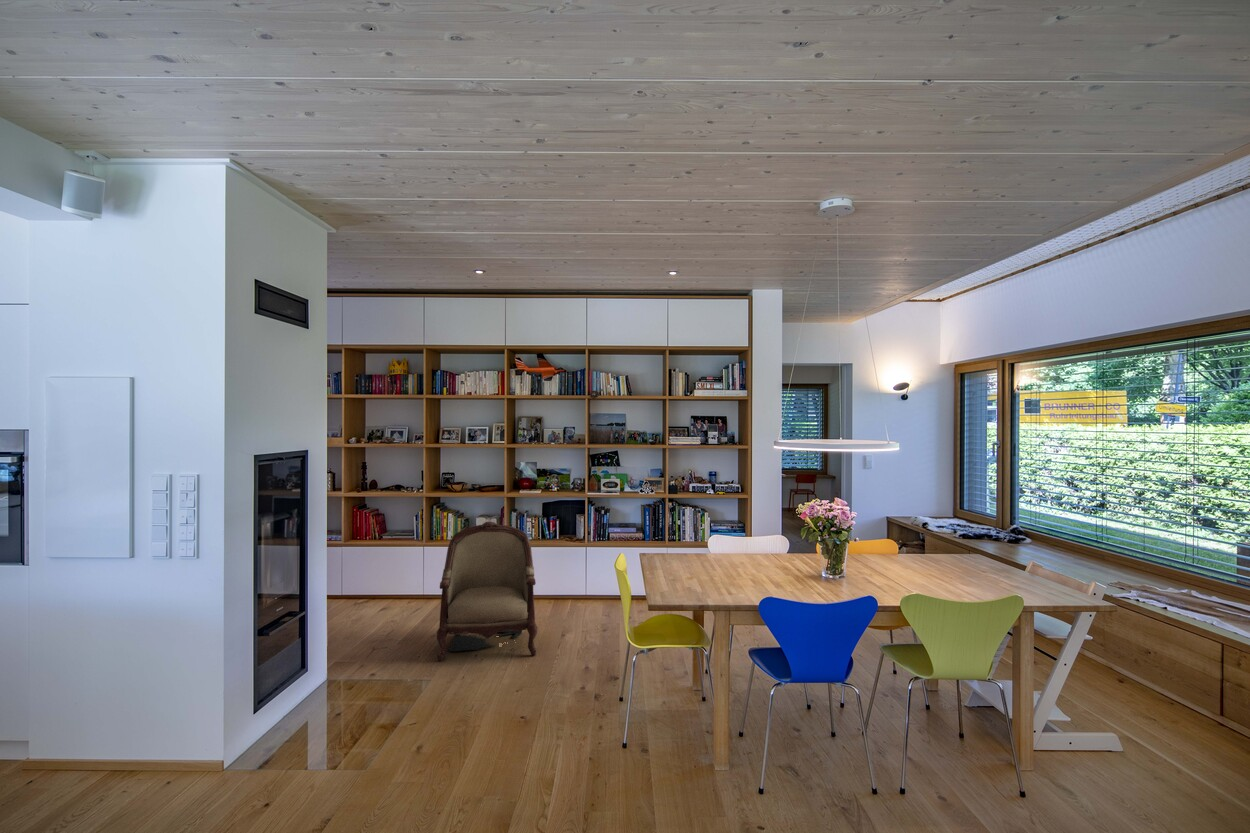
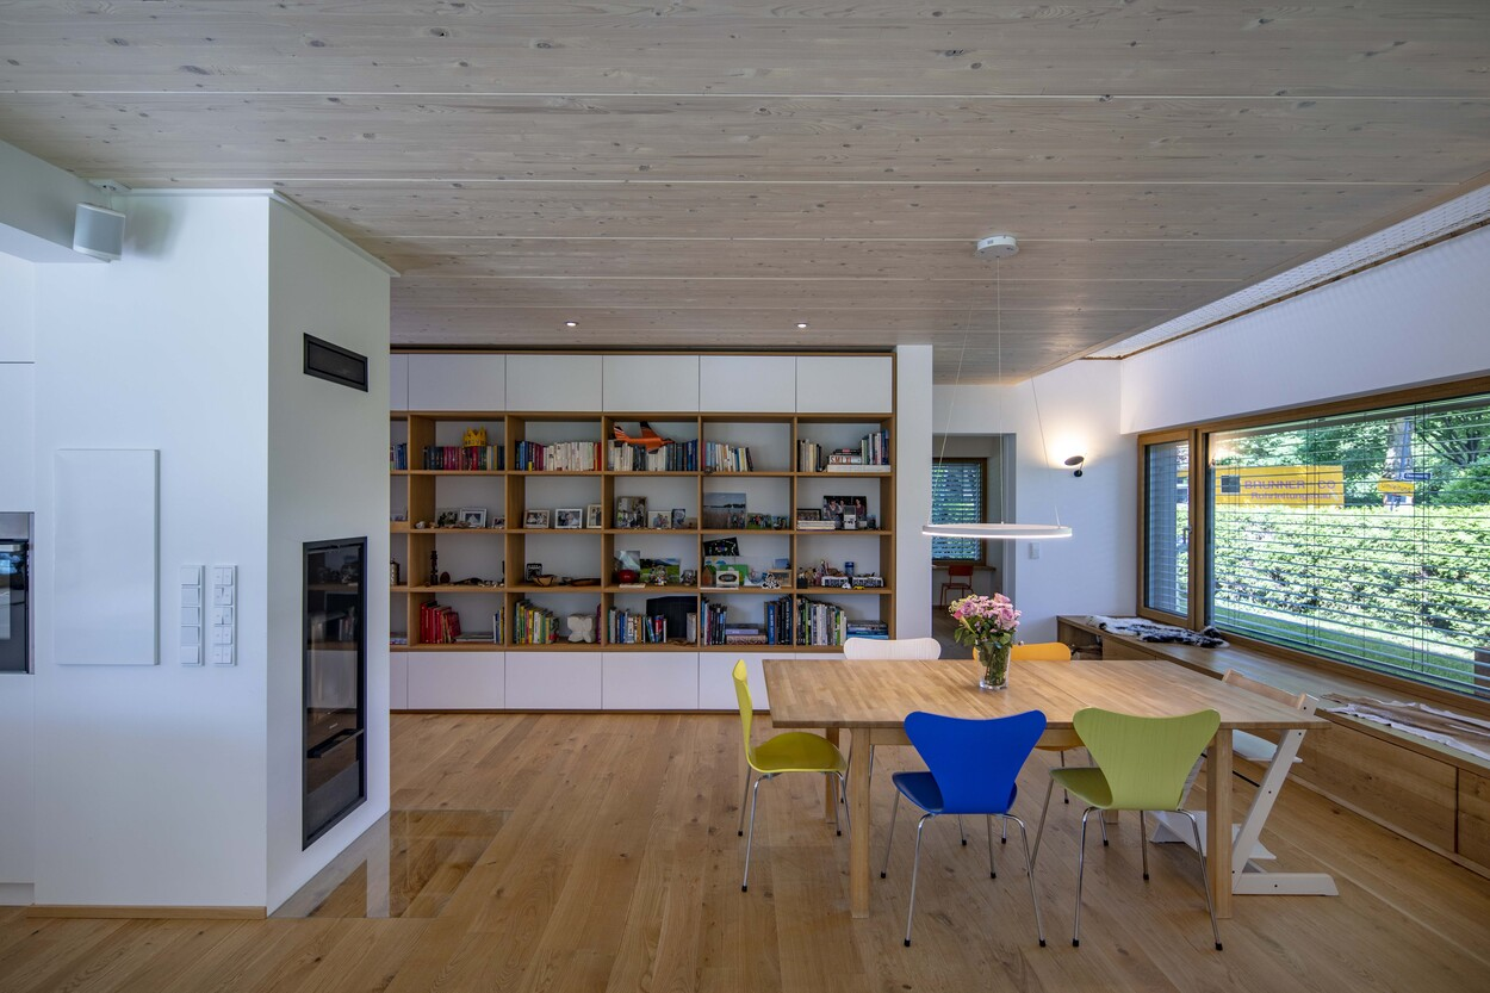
- armchair (486, 585)
